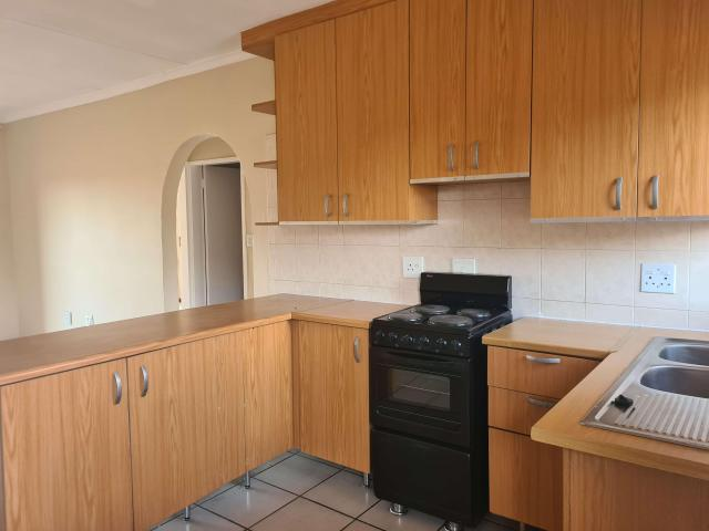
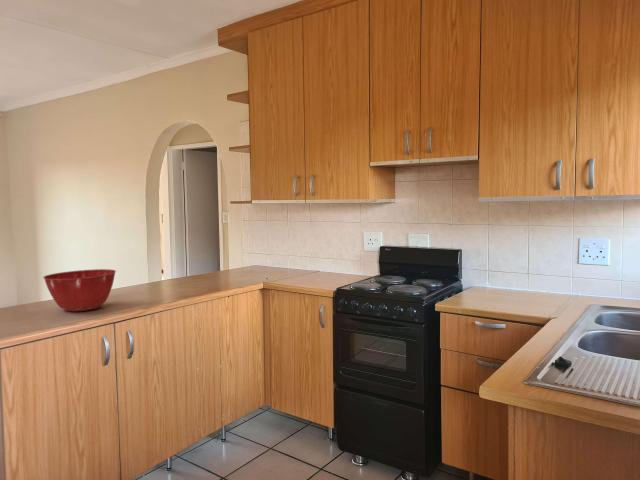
+ mixing bowl (81, 290)
